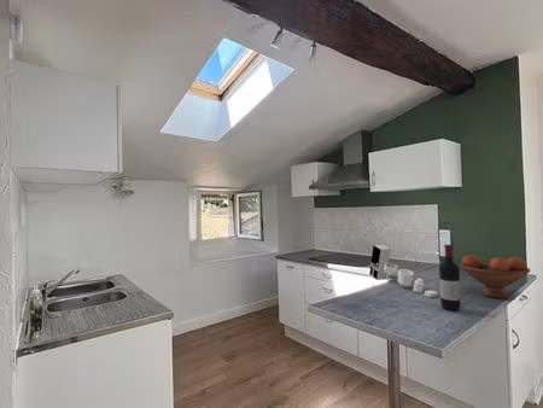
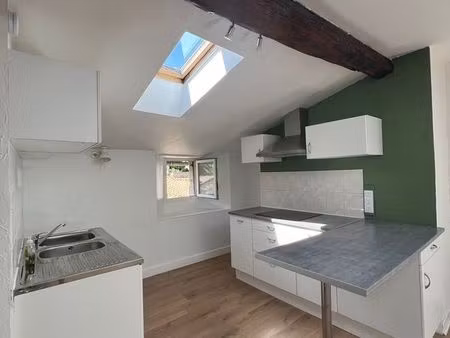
- fruit bowl (492, 274)
- coffee maker (397, 267)
- wine bottle (449, 276)
